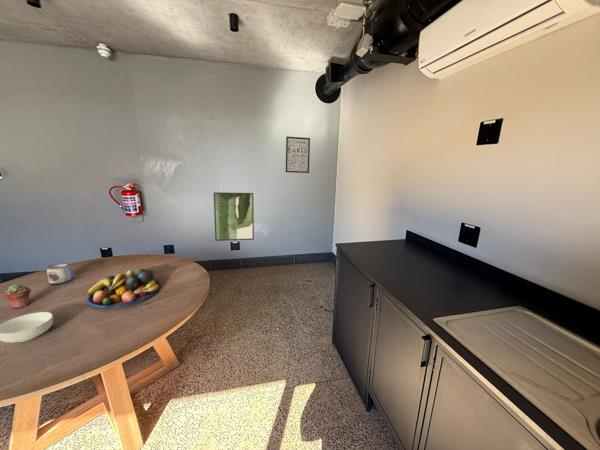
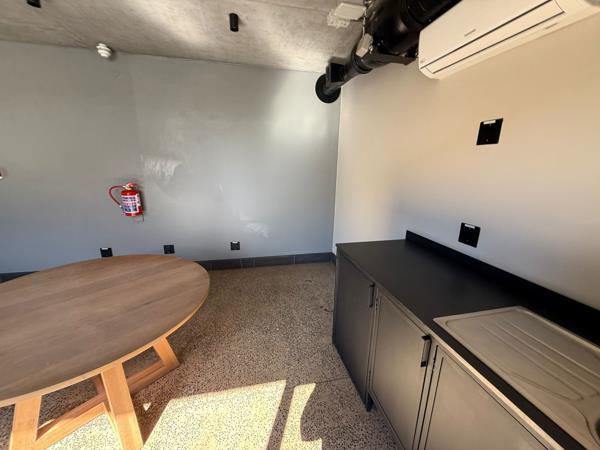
- fruit bowl (125, 282)
- cereal bowl (26, 329)
- potted succulent (18, 294)
- wall art (297, 155)
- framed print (234, 216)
- mug (62, 273)
